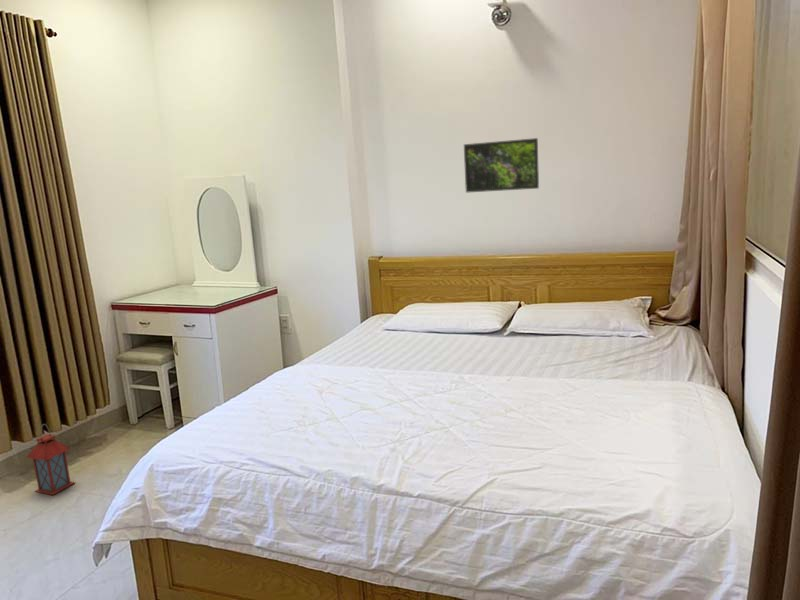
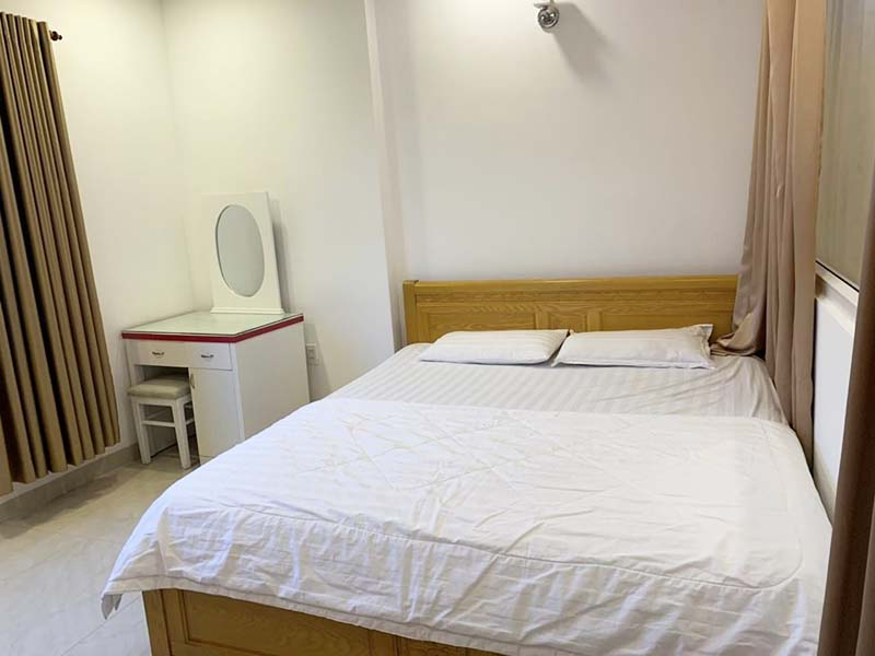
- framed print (500, 166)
- lantern (49, 456)
